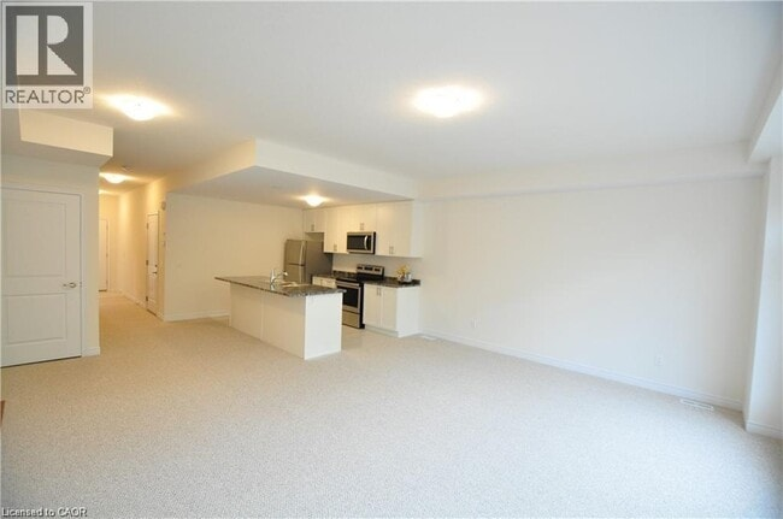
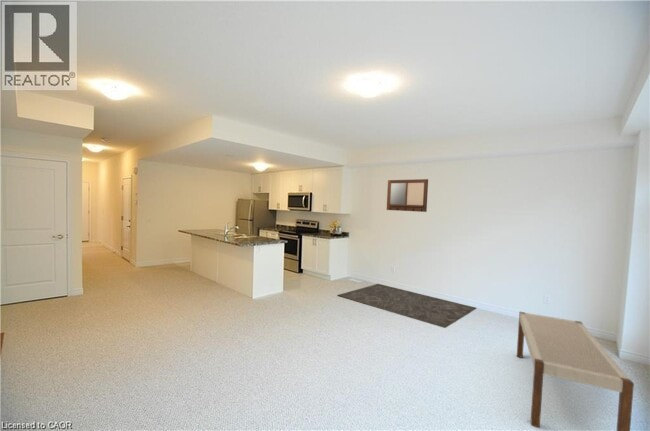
+ writing board (405, 195)
+ rug (404, 301)
+ bench (560, 365)
